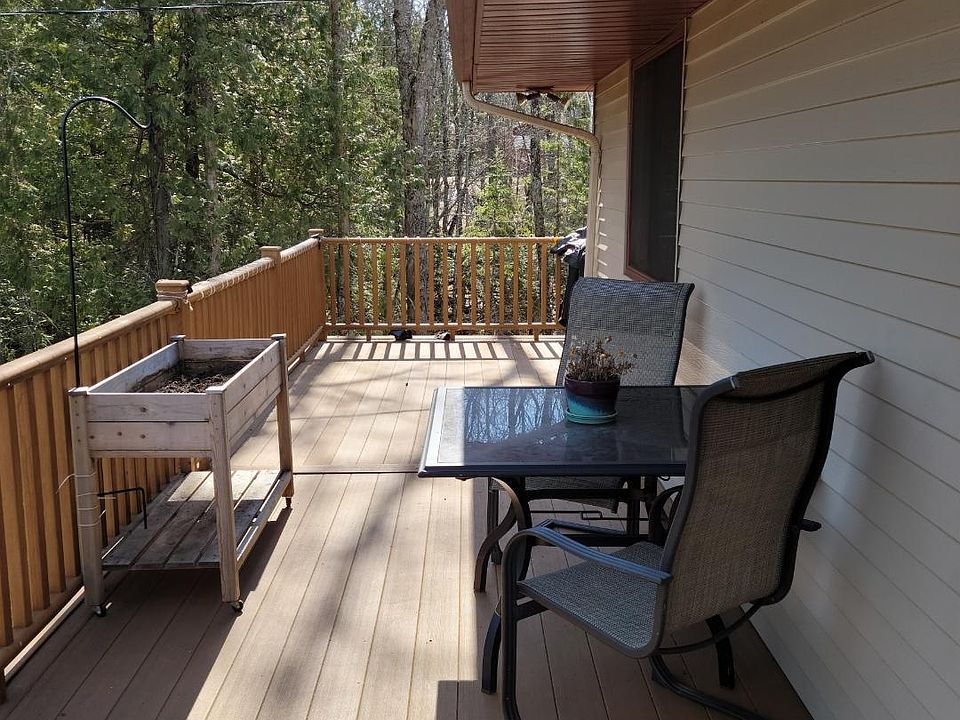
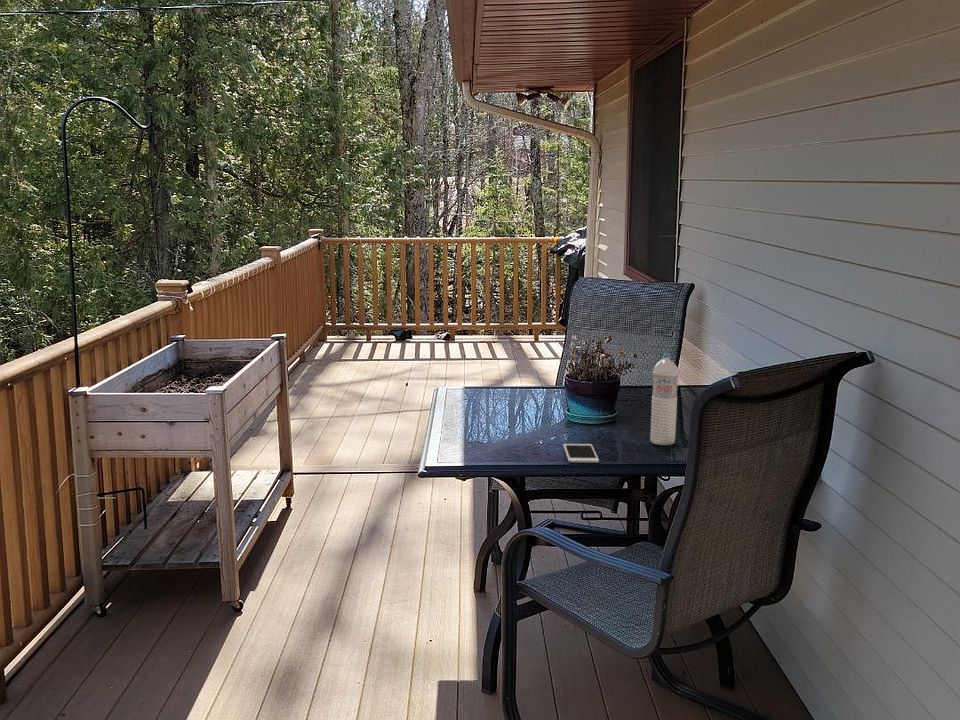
+ cell phone (580, 452)
+ water bottle (664, 398)
